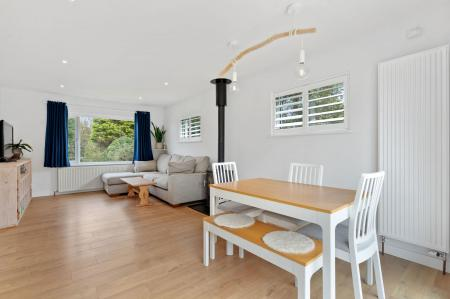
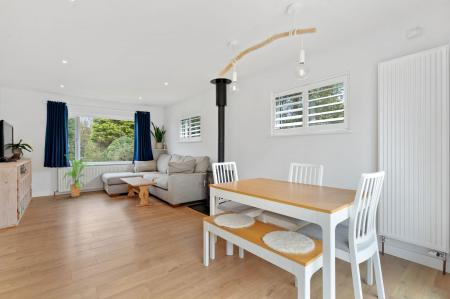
+ house plant (80, 175)
